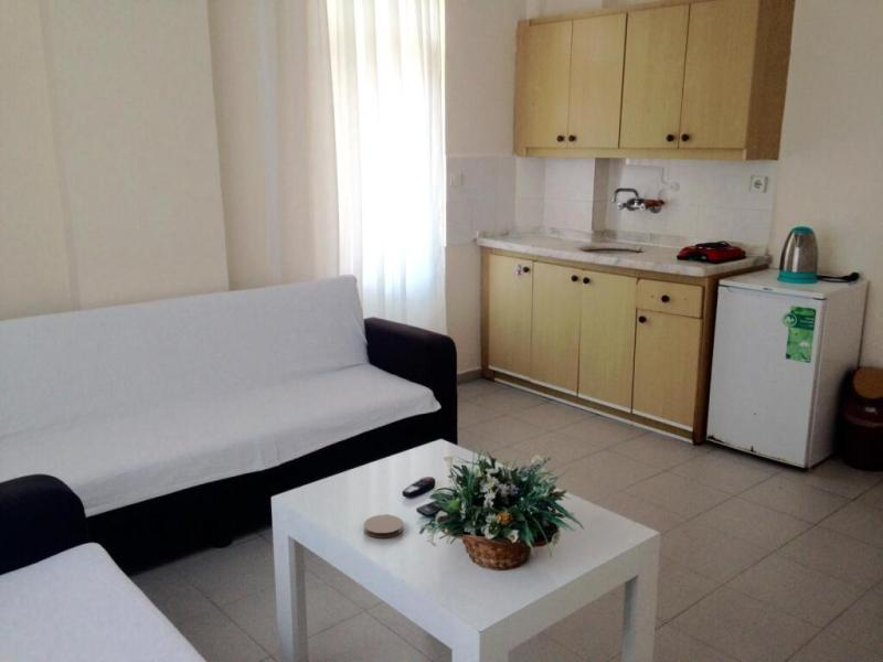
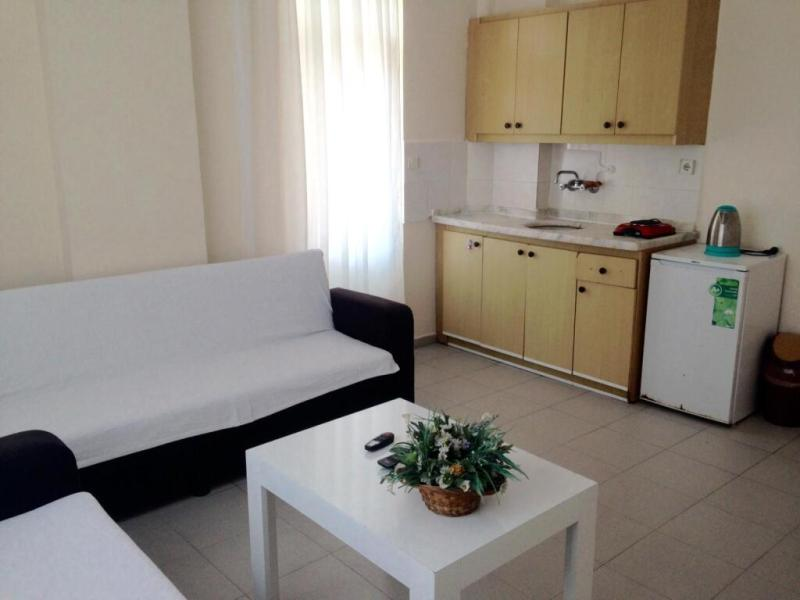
- coaster (383, 525)
